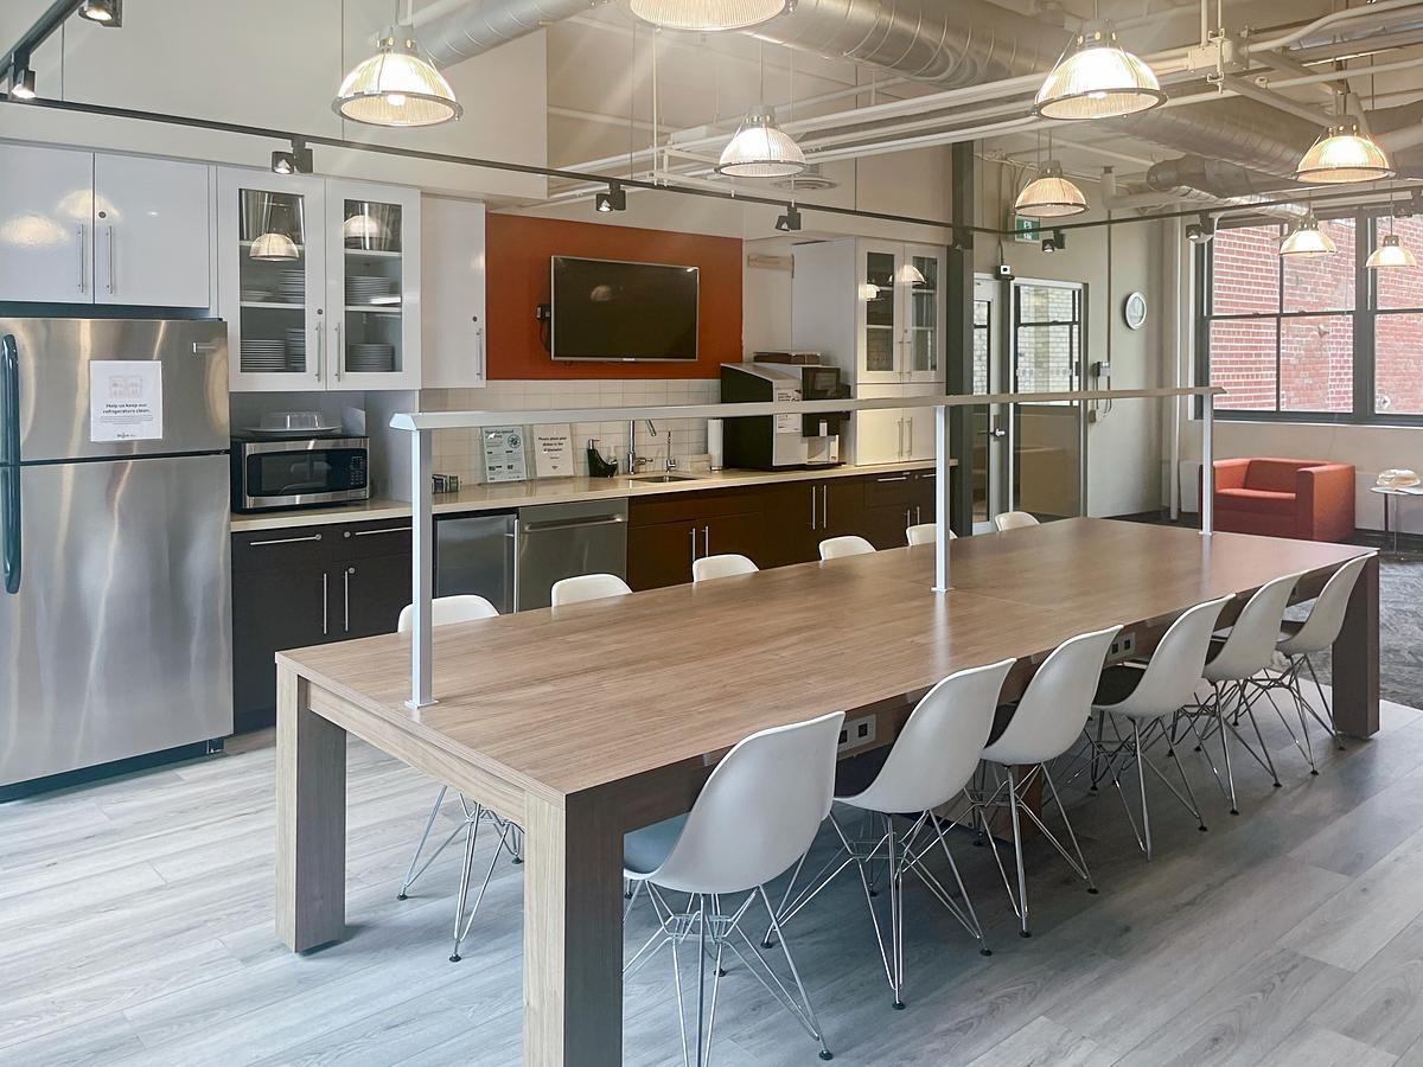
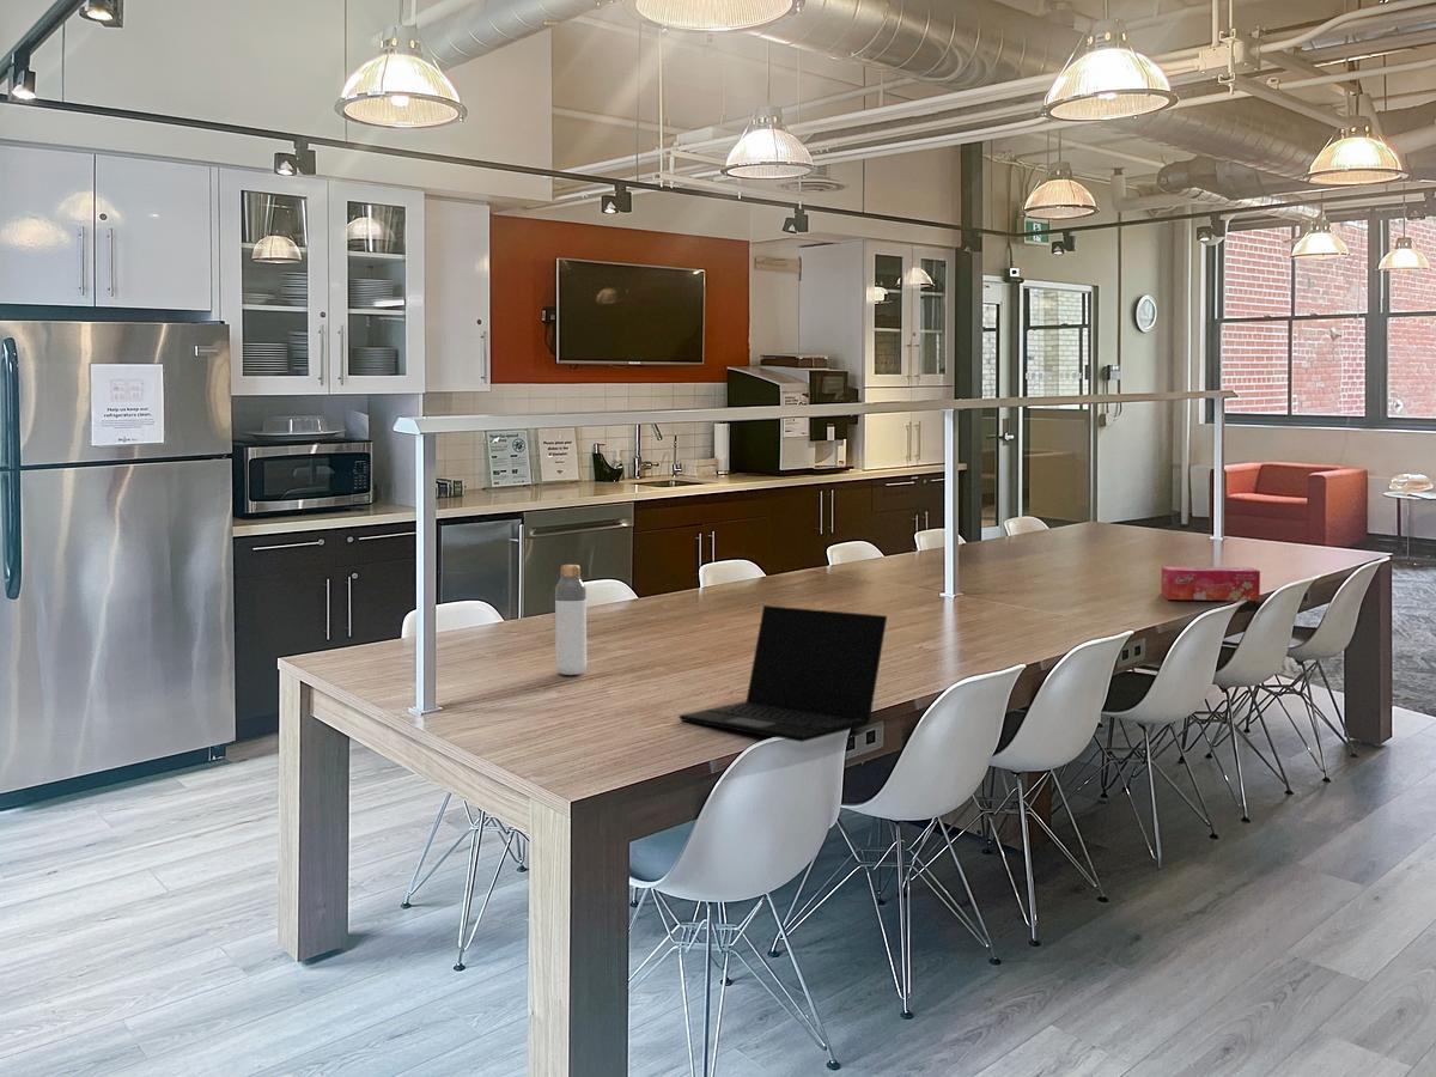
+ bottle (571, 619)
+ laptop (783, 668)
+ tissue box (1209, 583)
